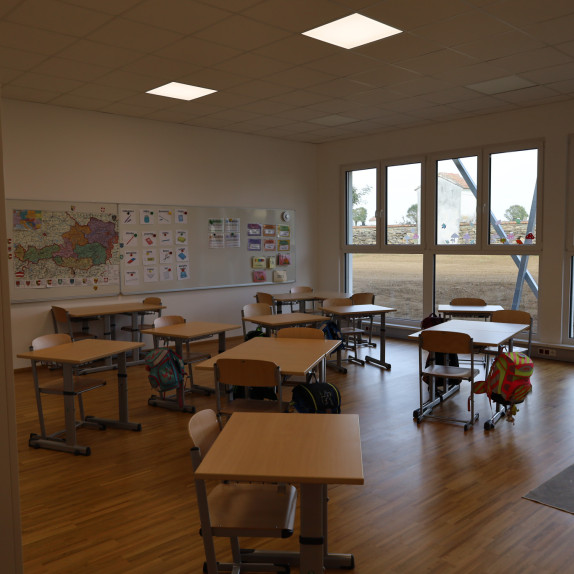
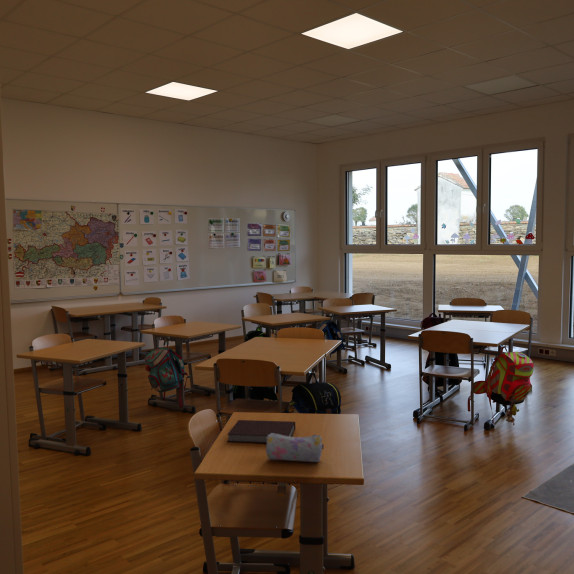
+ pencil case (294, 447)
+ notebook (262, 431)
